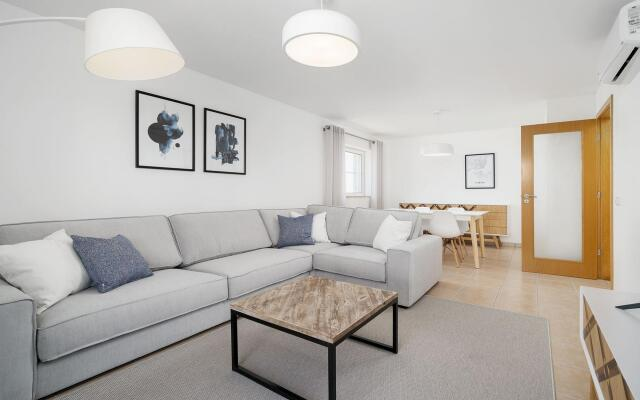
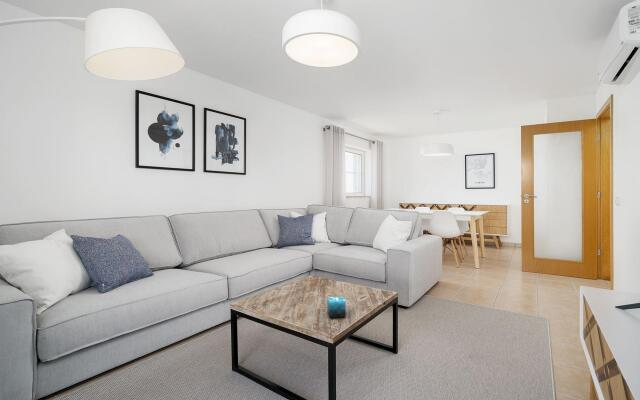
+ candle (336, 303)
